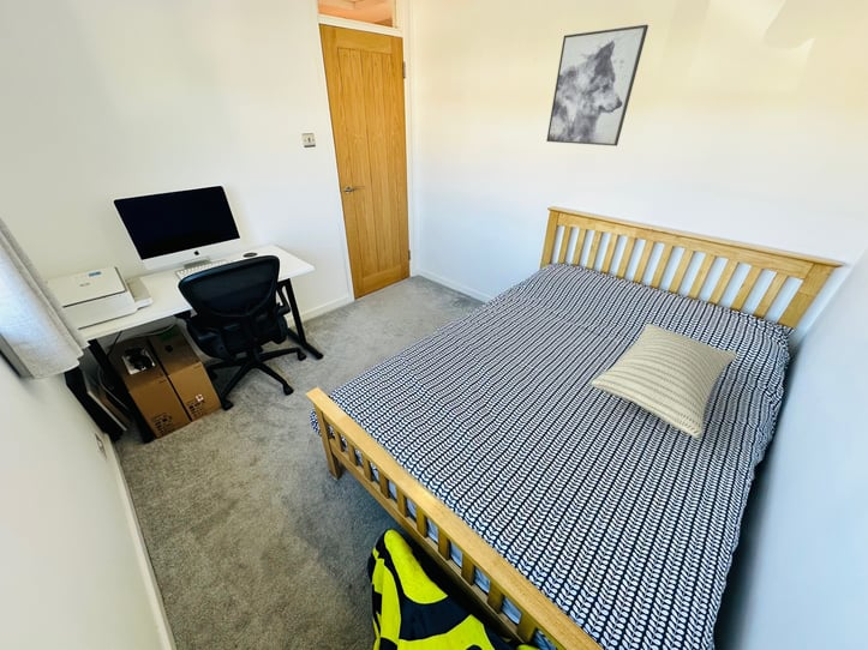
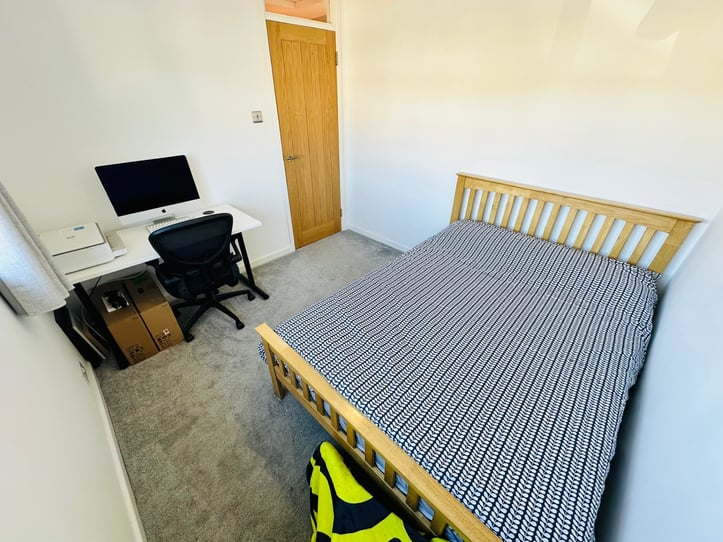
- pillow (666, 371)
- wall art (591, 90)
